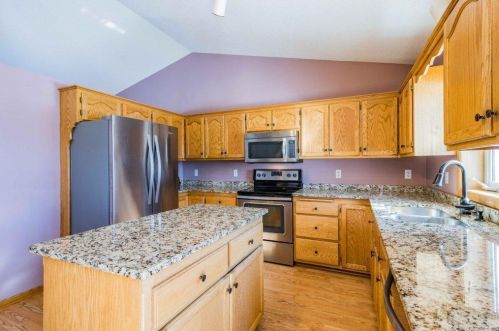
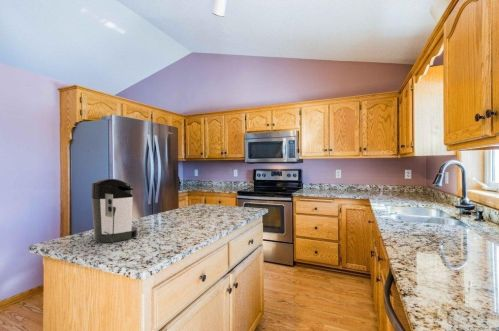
+ coffee maker (119, 209)
